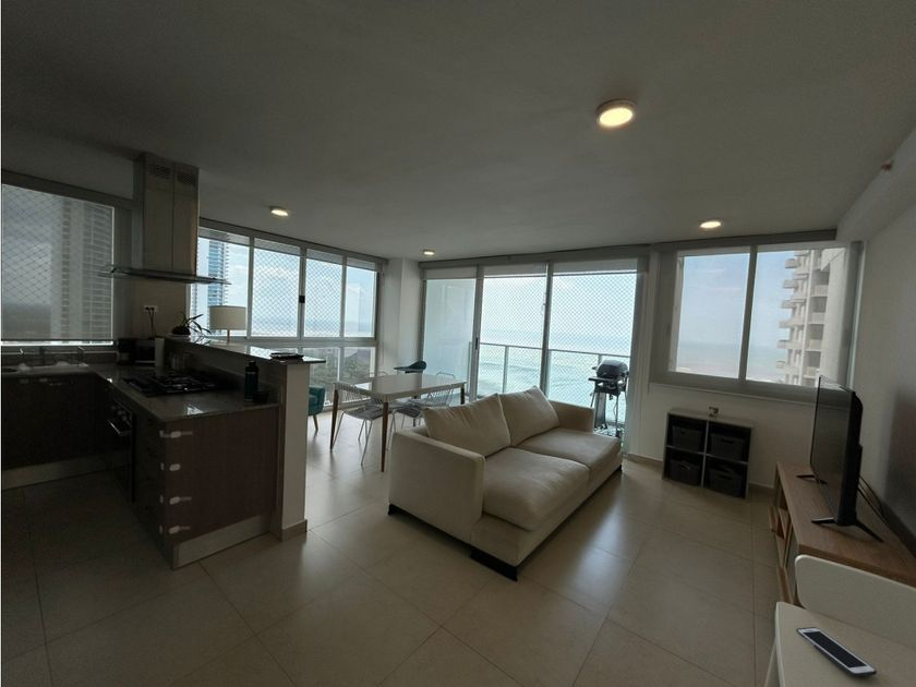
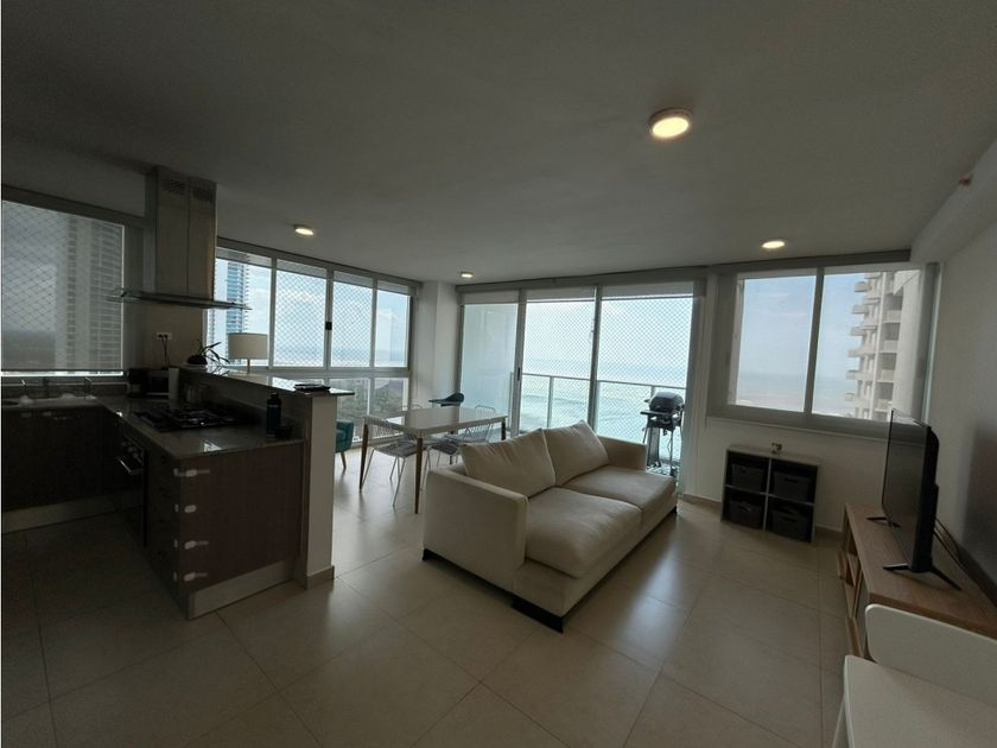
- cell phone (833, 650)
